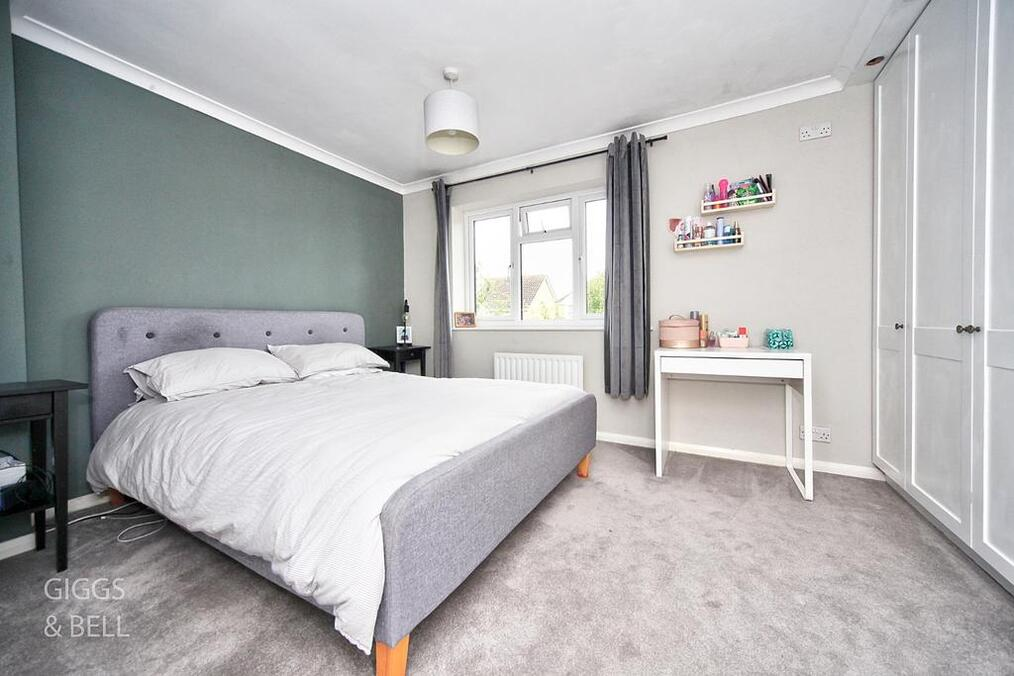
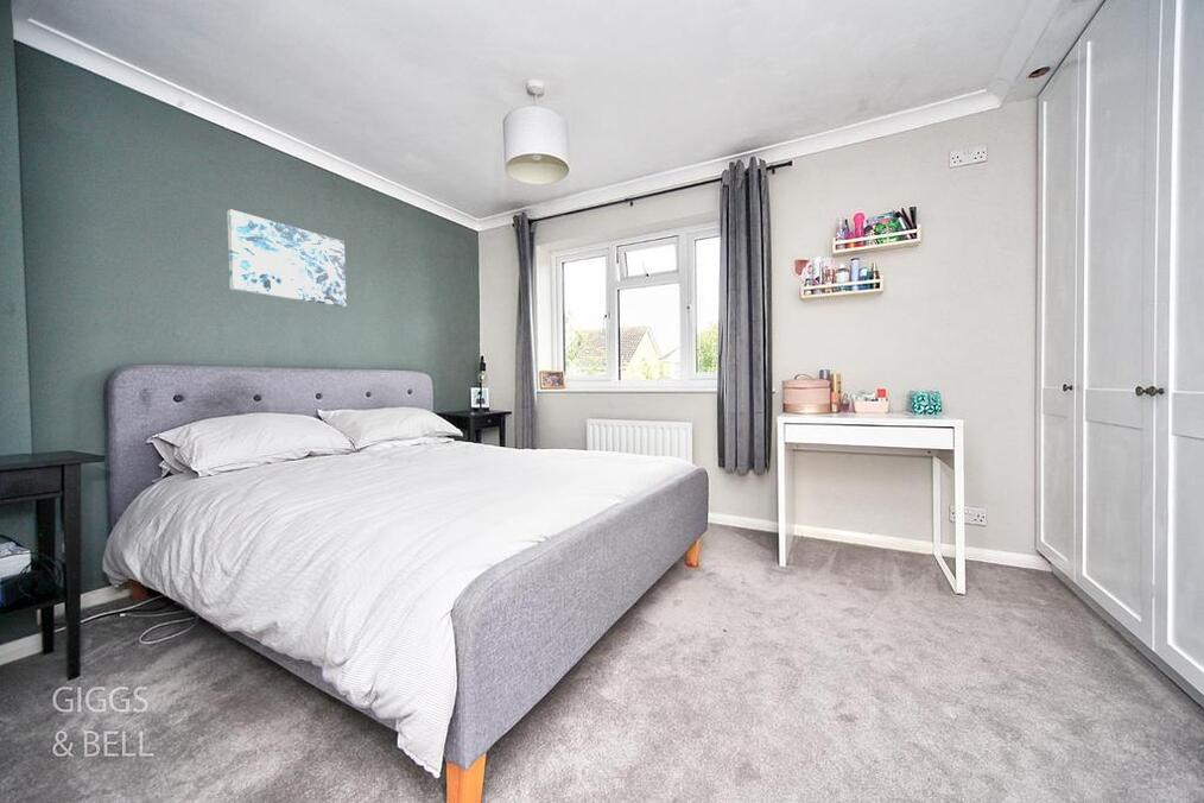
+ wall art (292, 263)
